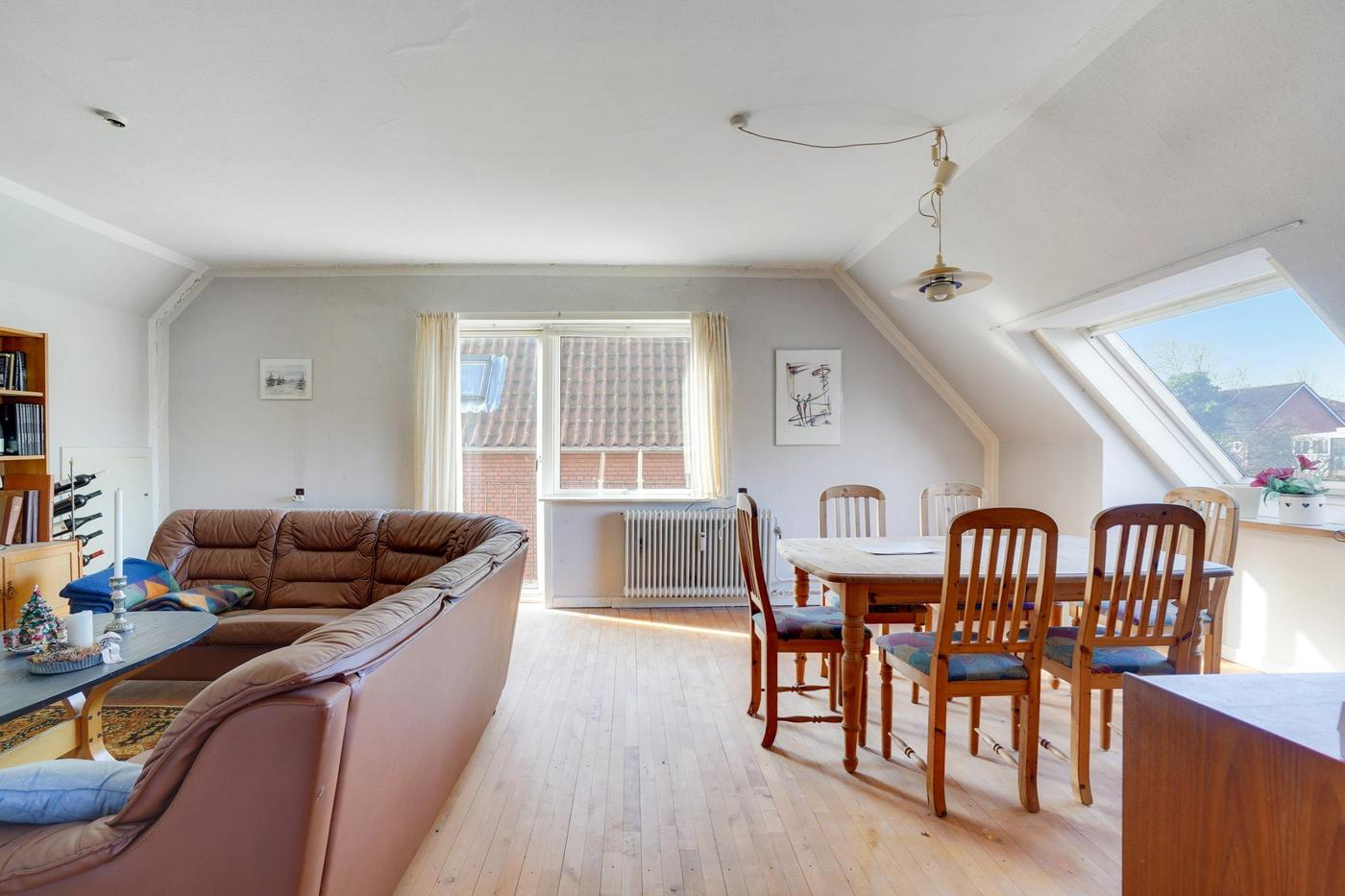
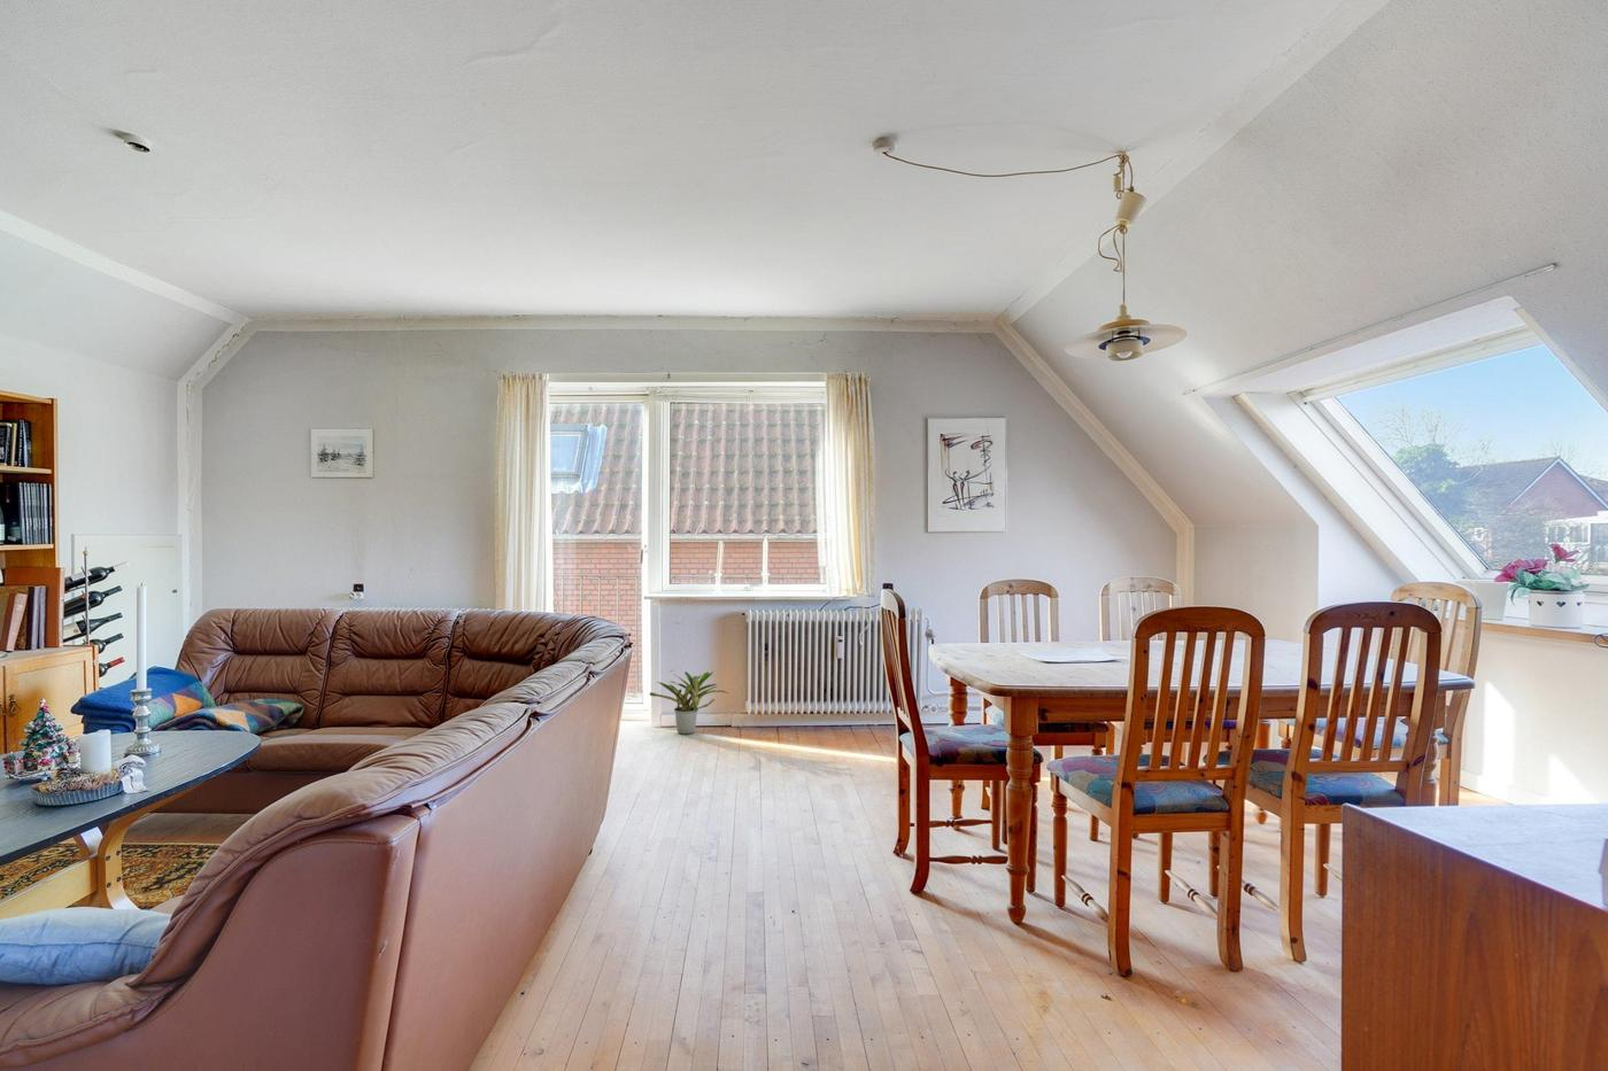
+ potted plant (689, 702)
